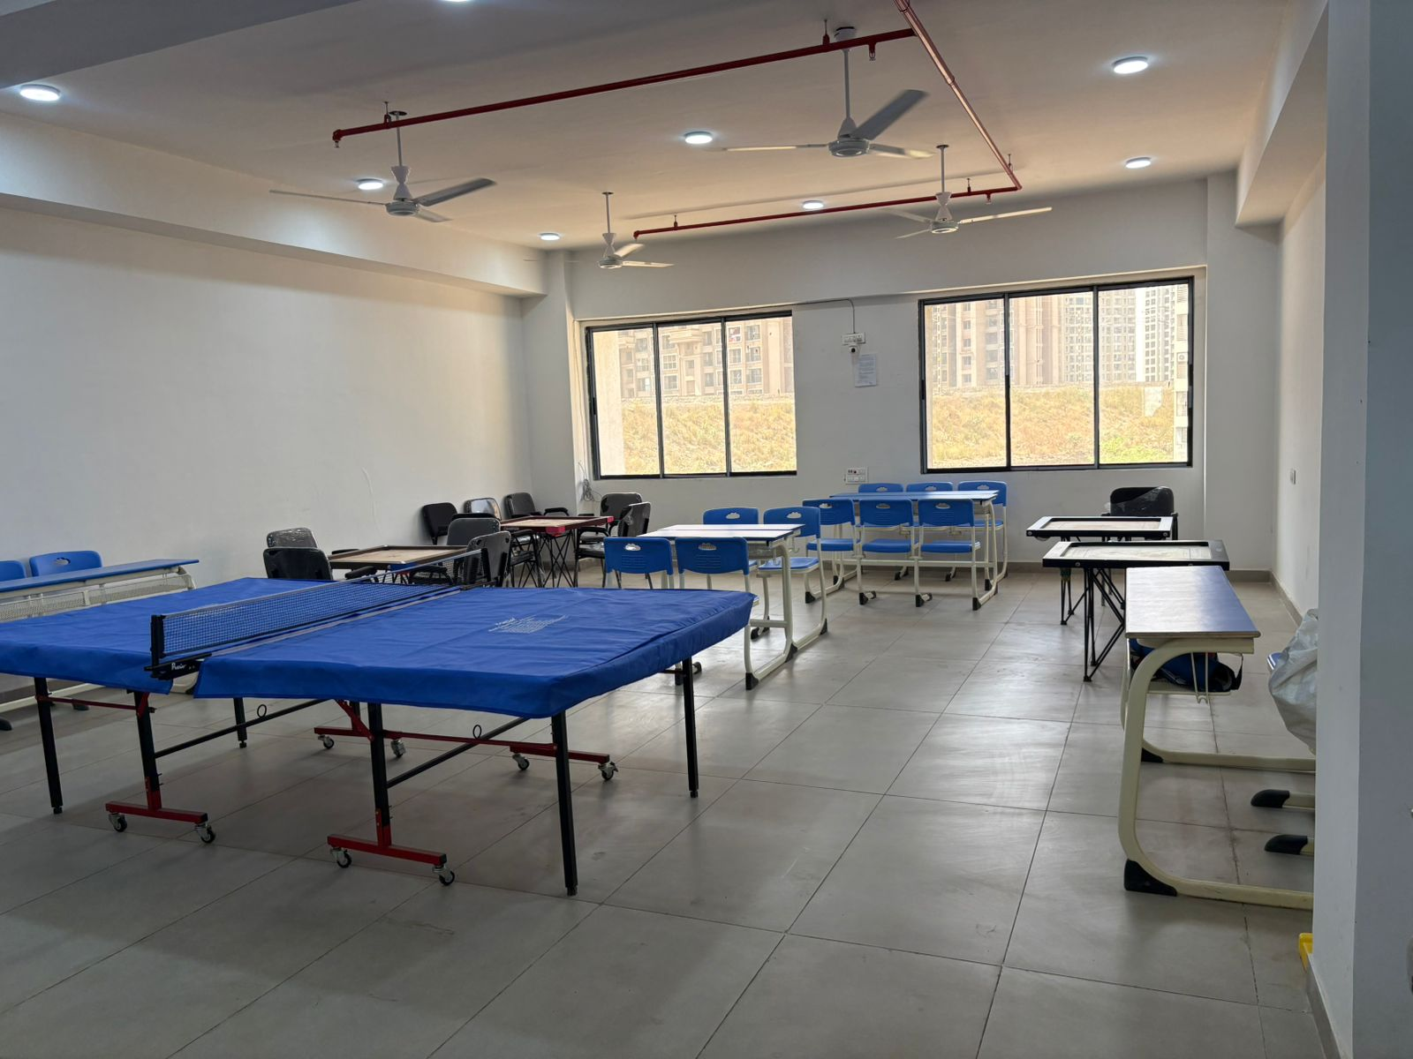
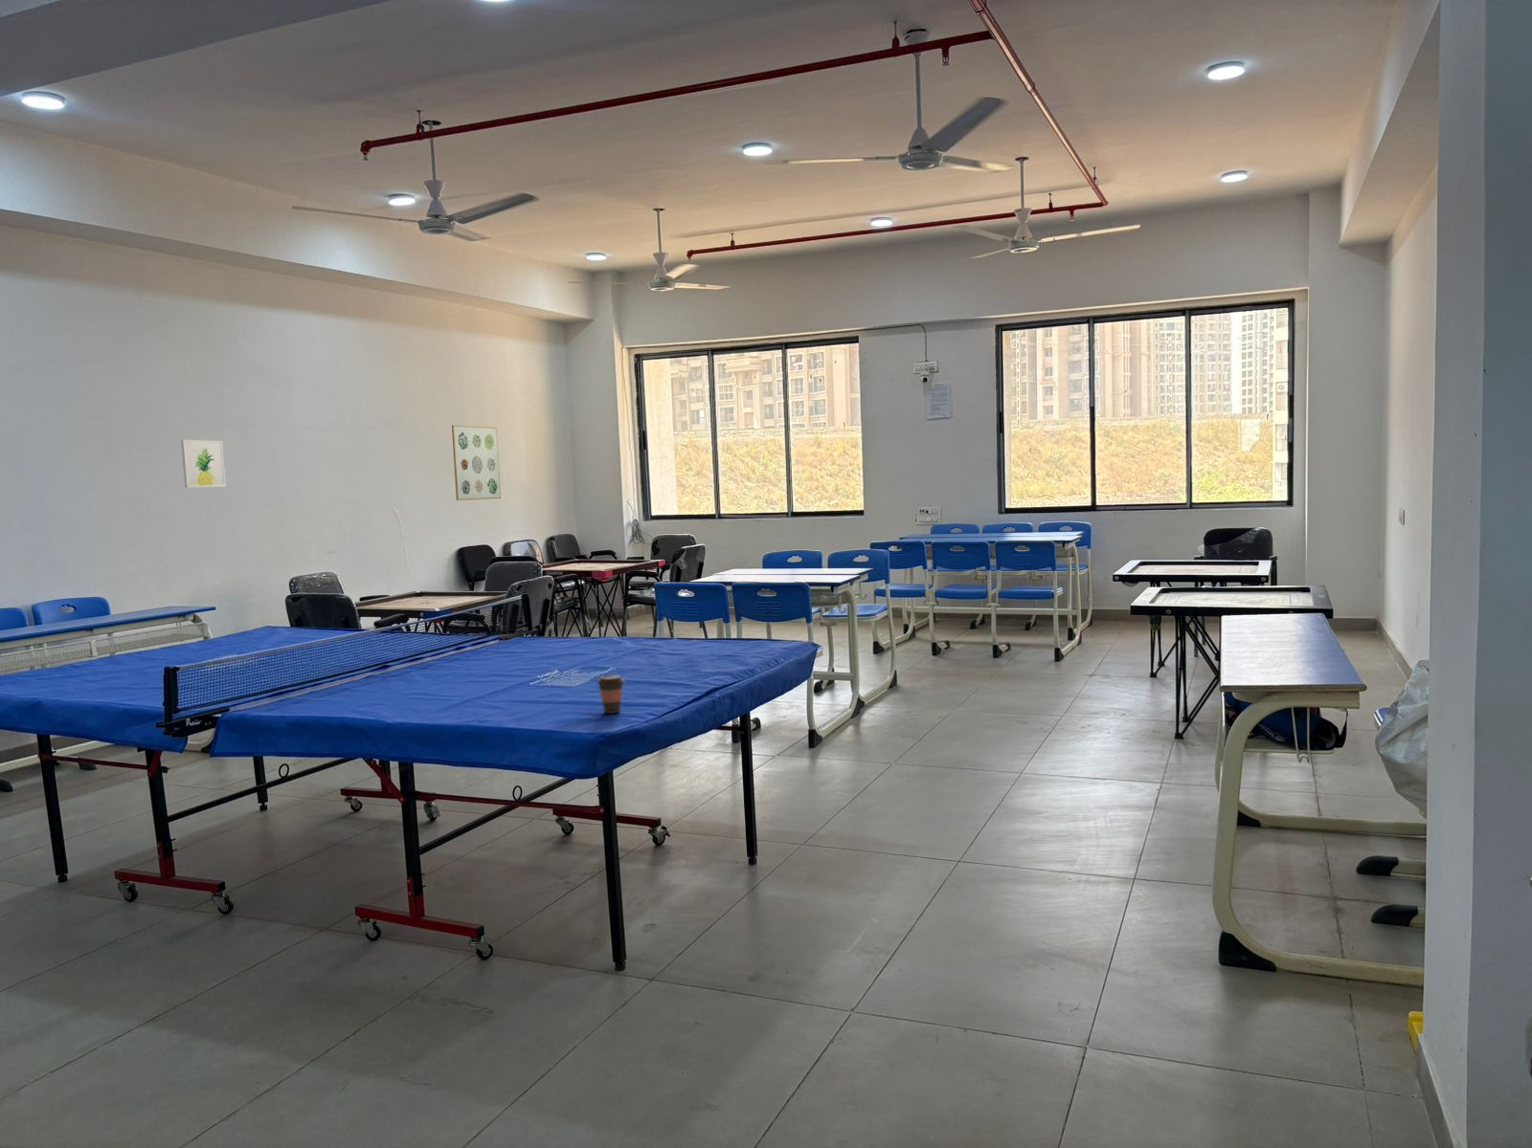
+ wall art (476, 462)
+ wall art (204, 463)
+ coffee cup (610, 693)
